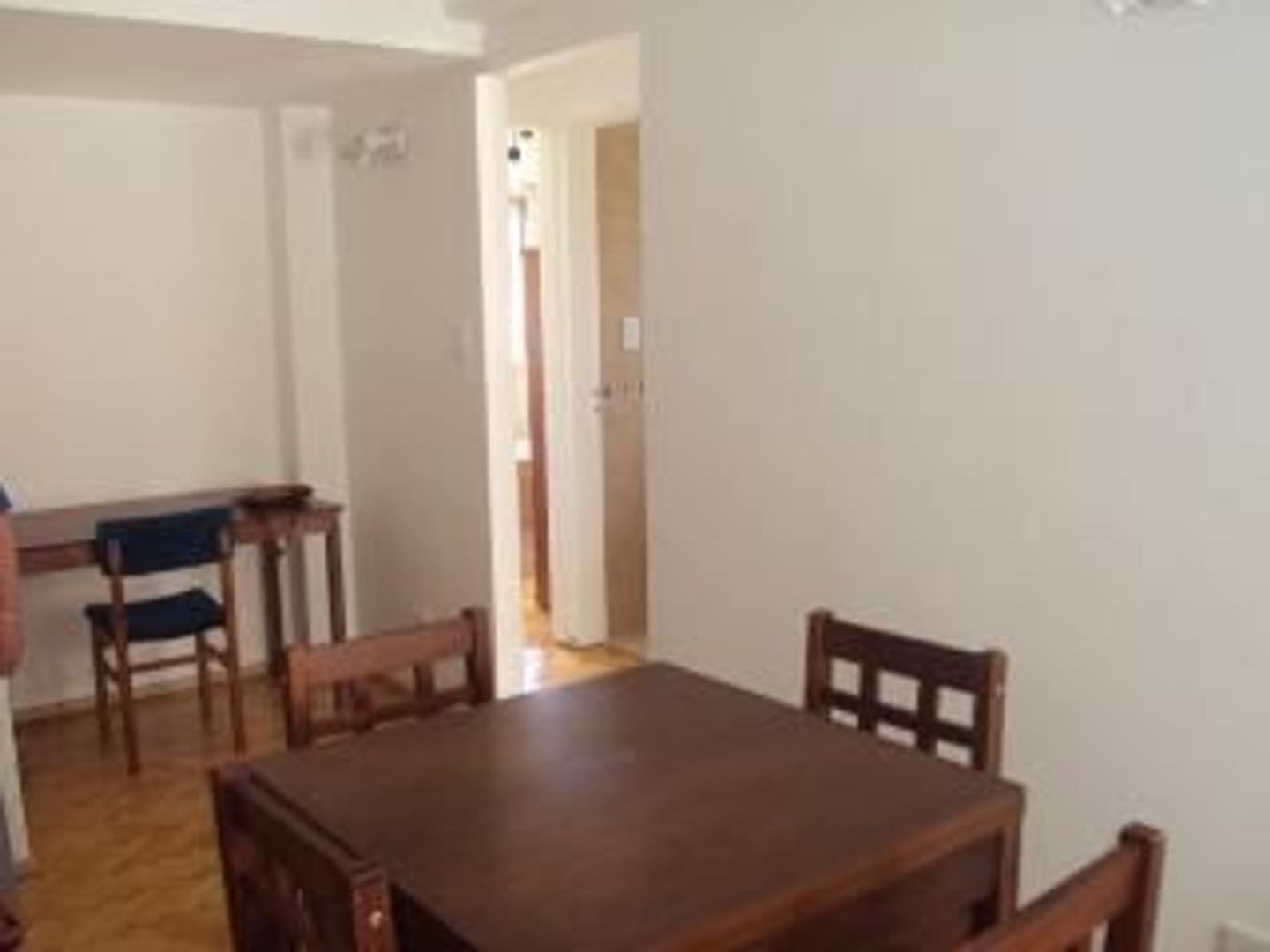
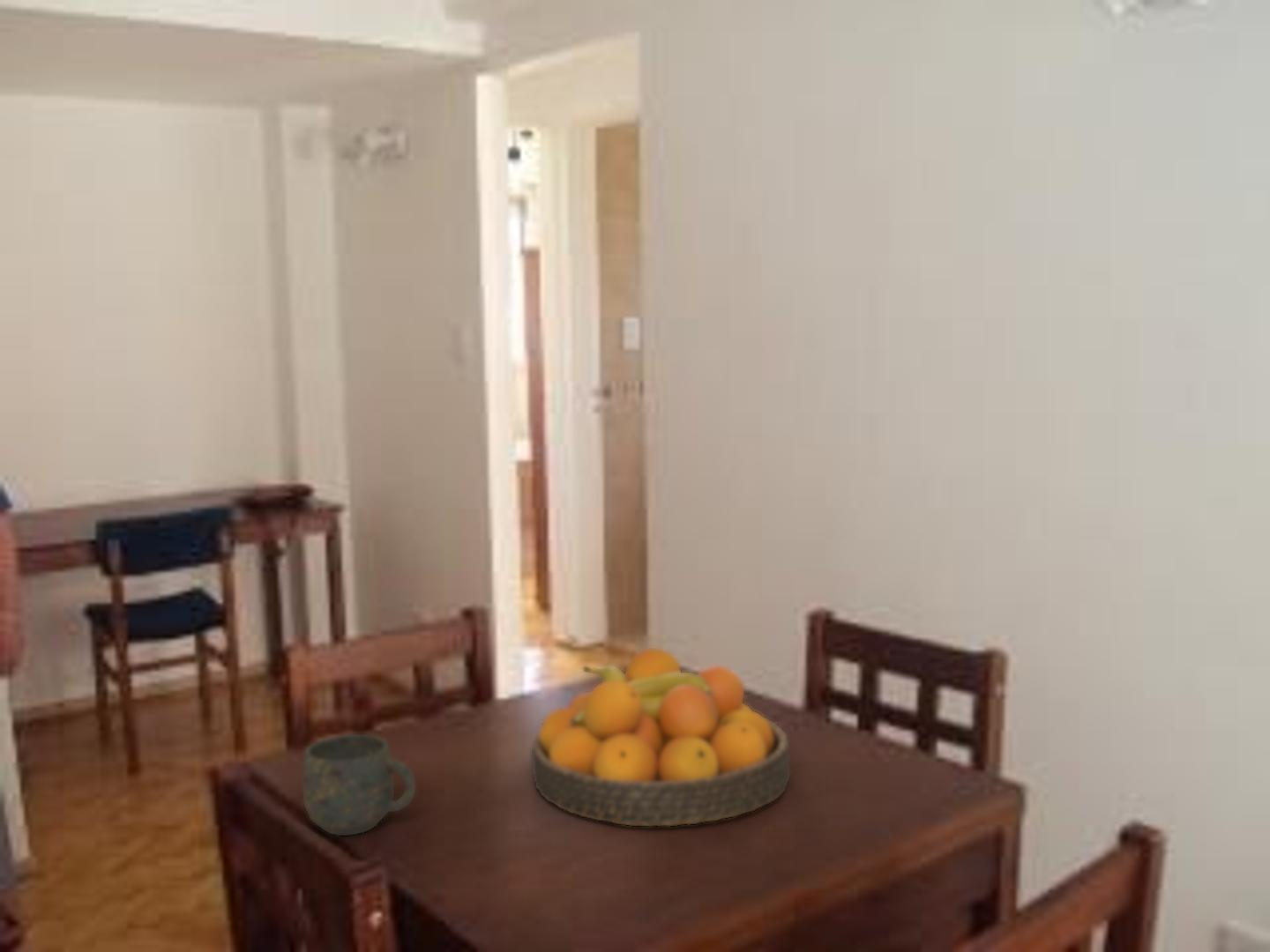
+ mug (361, 786)
+ fruit bowl (660, 721)
